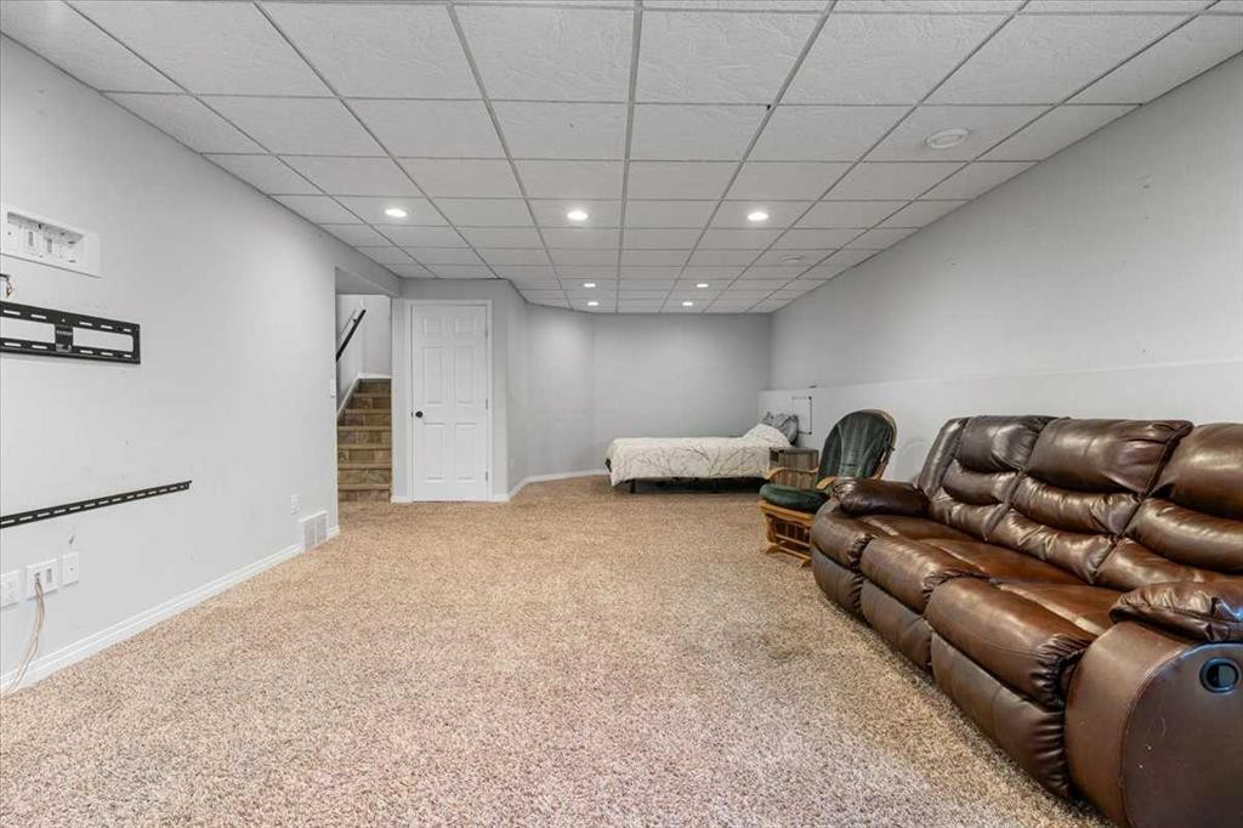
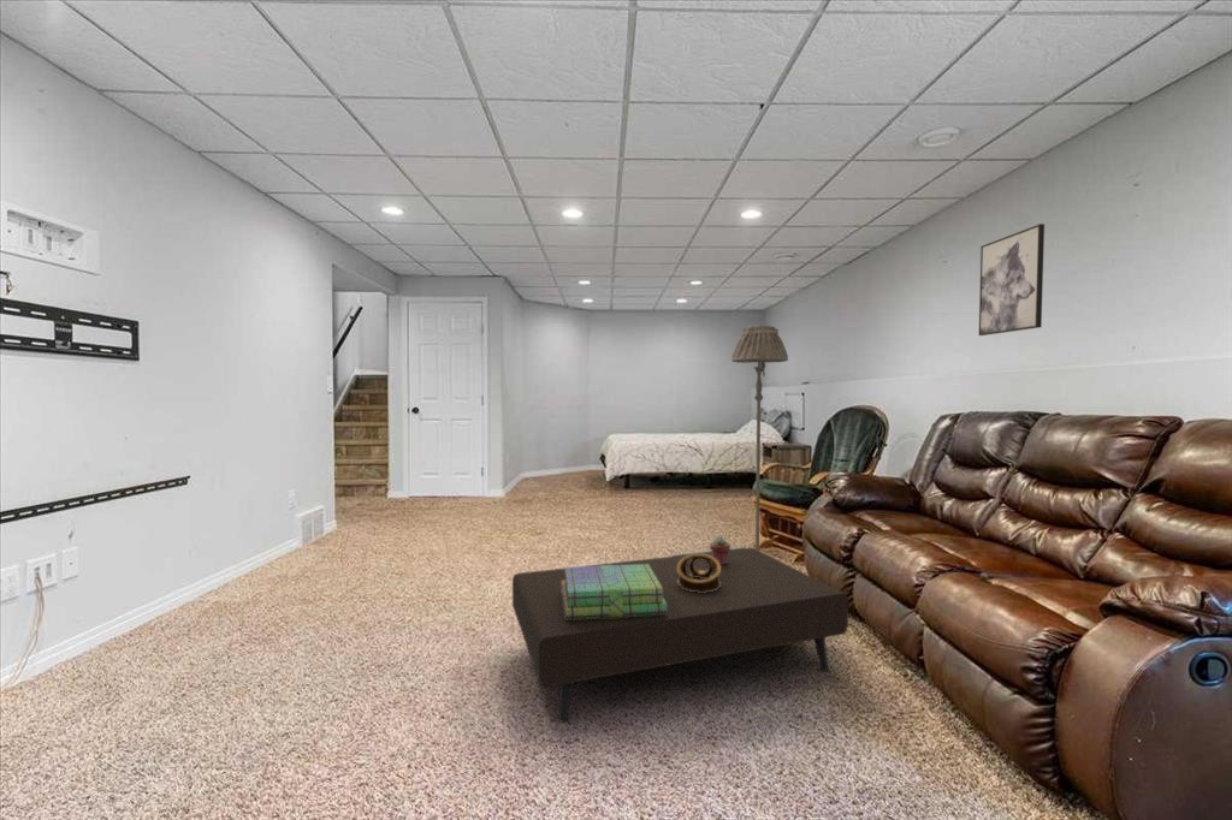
+ coffee table (665, 614)
+ wall art (1008, 284)
+ stack of books (610, 589)
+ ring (698, 570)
+ potted succulent (719, 548)
+ floor lamp (758, 447)
